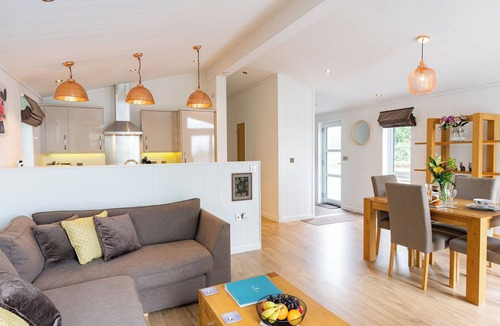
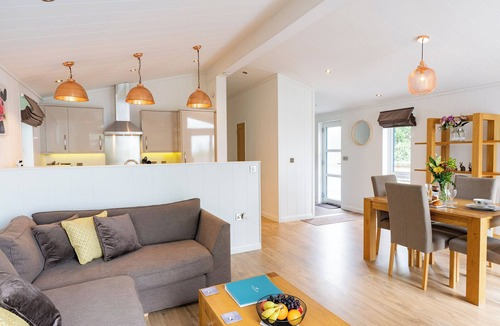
- wall art (242, 186)
